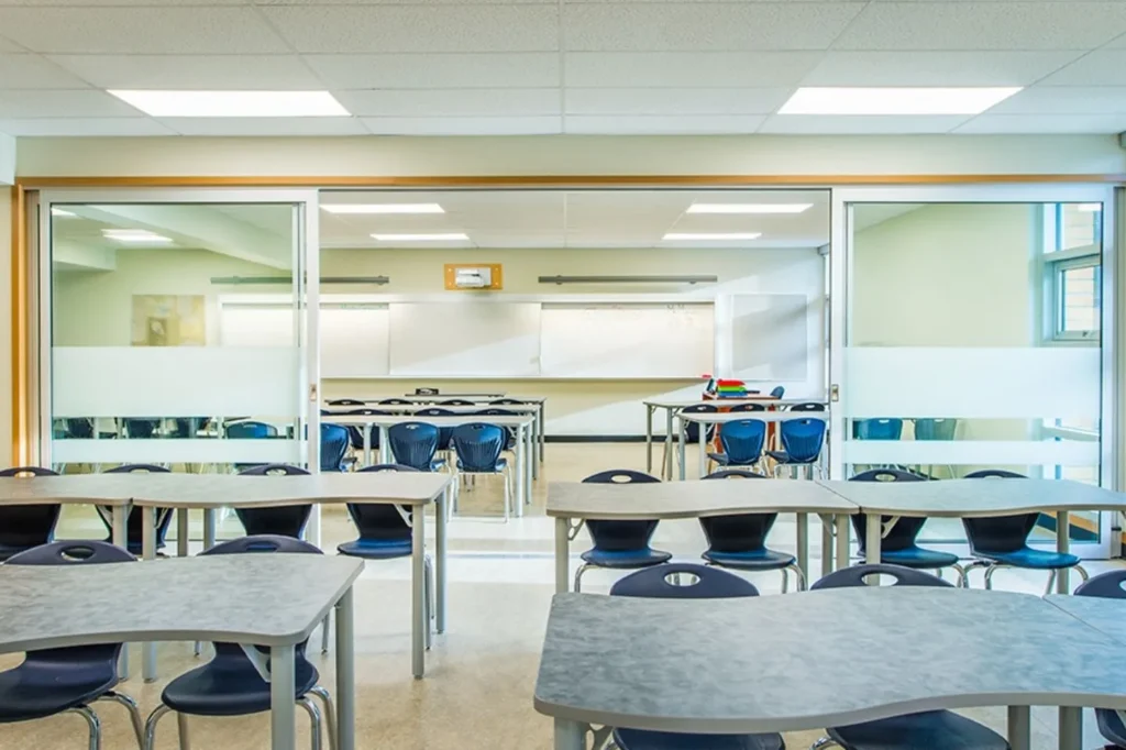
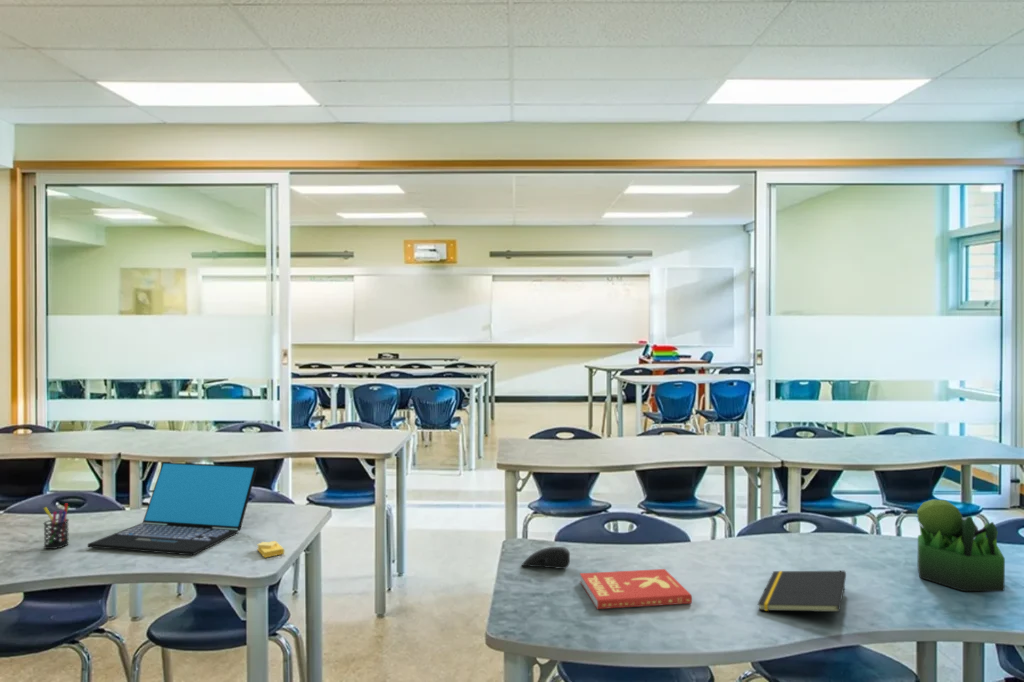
+ notepad (803, 589)
+ plant (957, 538)
+ laptop (177, 504)
+ computer mouse (545, 556)
+ book (633, 588)
+ pen holder (59, 523)
+ sticky notes (270, 547)
